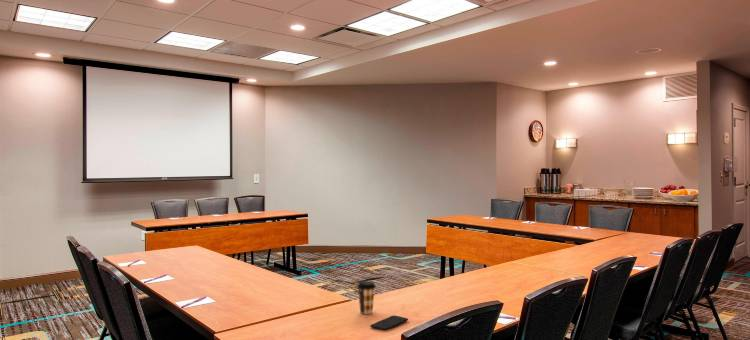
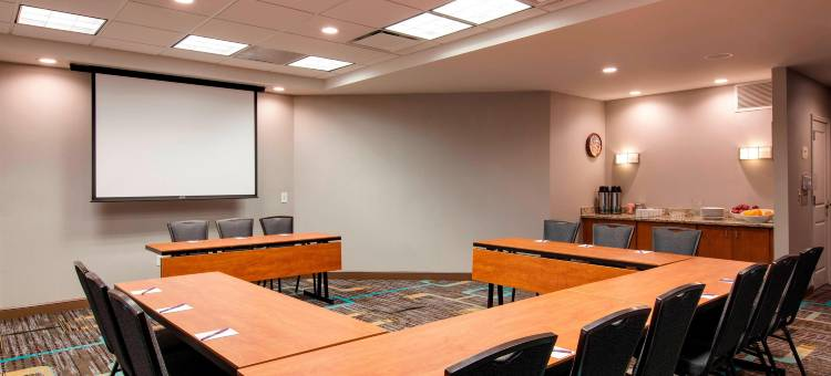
- coffee cup (366, 297)
- smartphone (389, 322)
